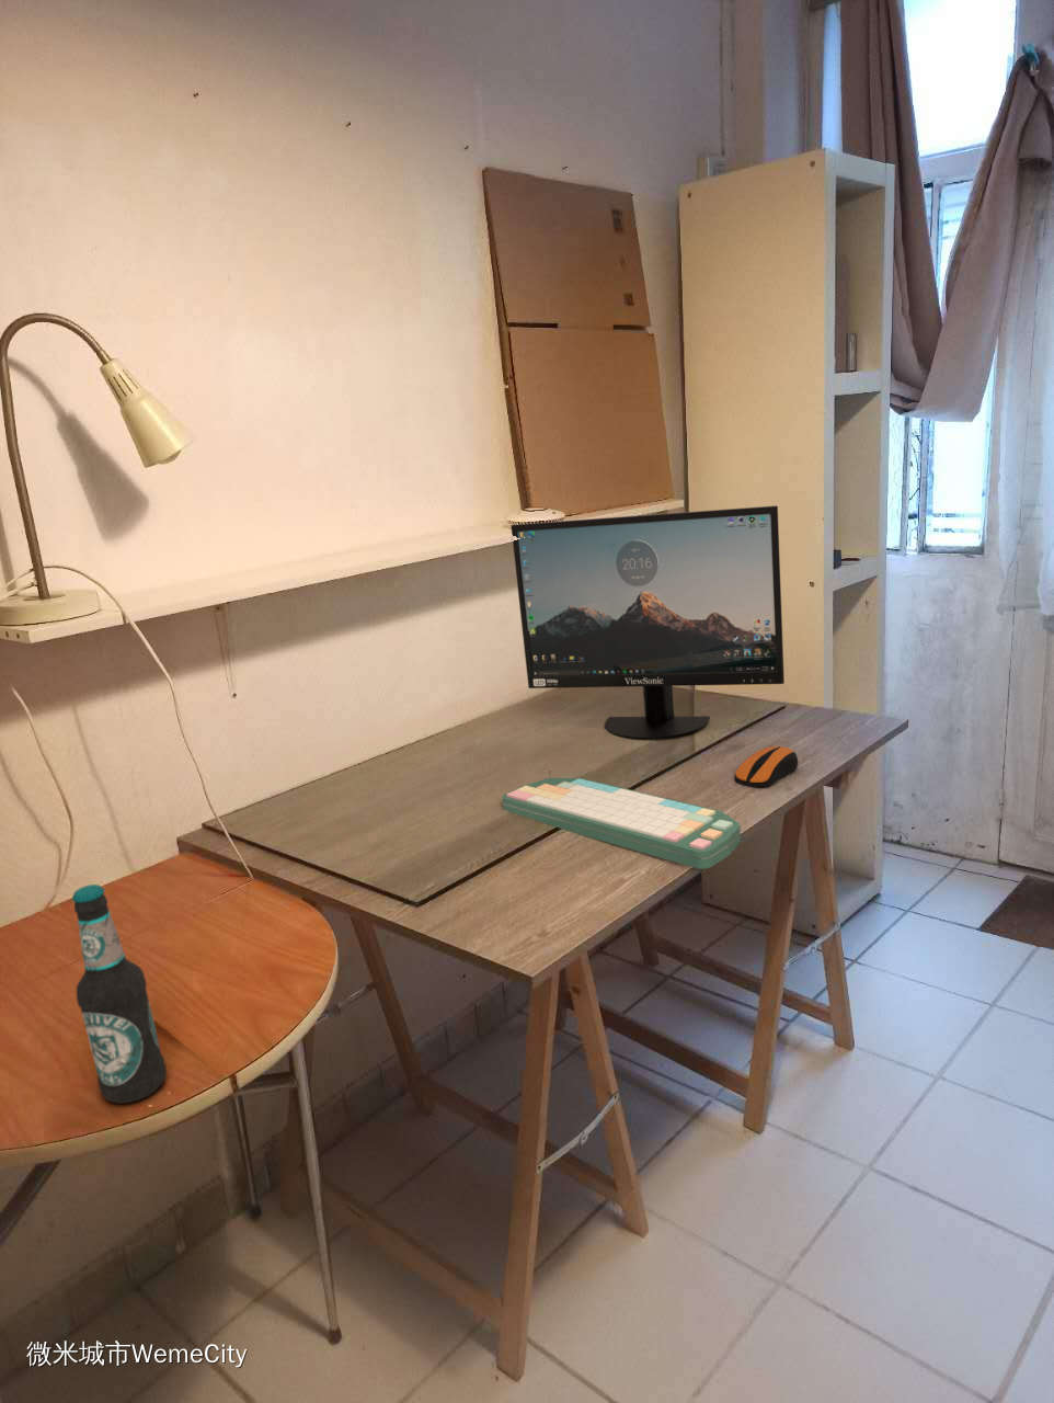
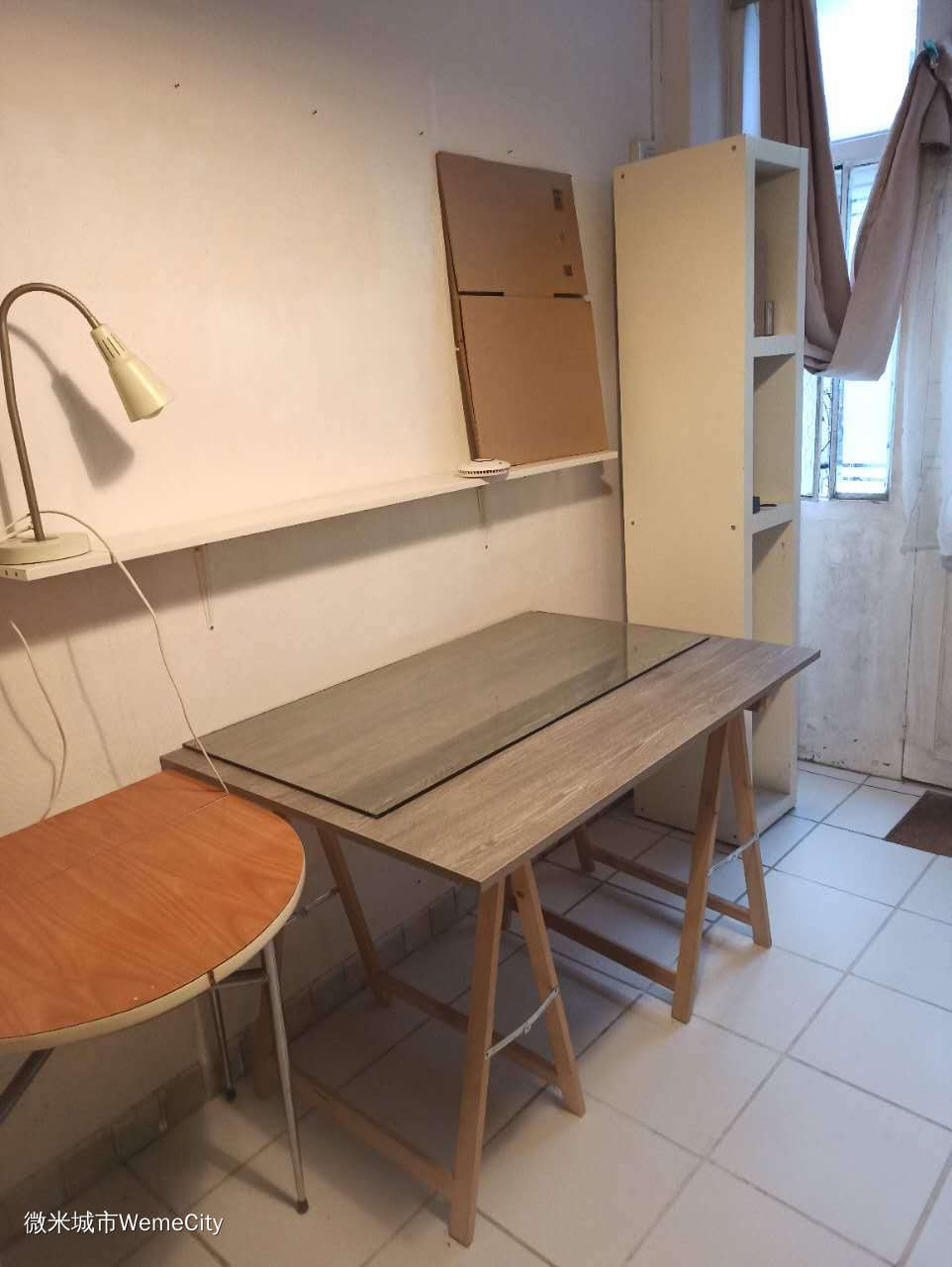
- monitor (648, 625)
- computer mouse (768, 763)
- computer keyboard (620, 813)
- bottle (112, 991)
